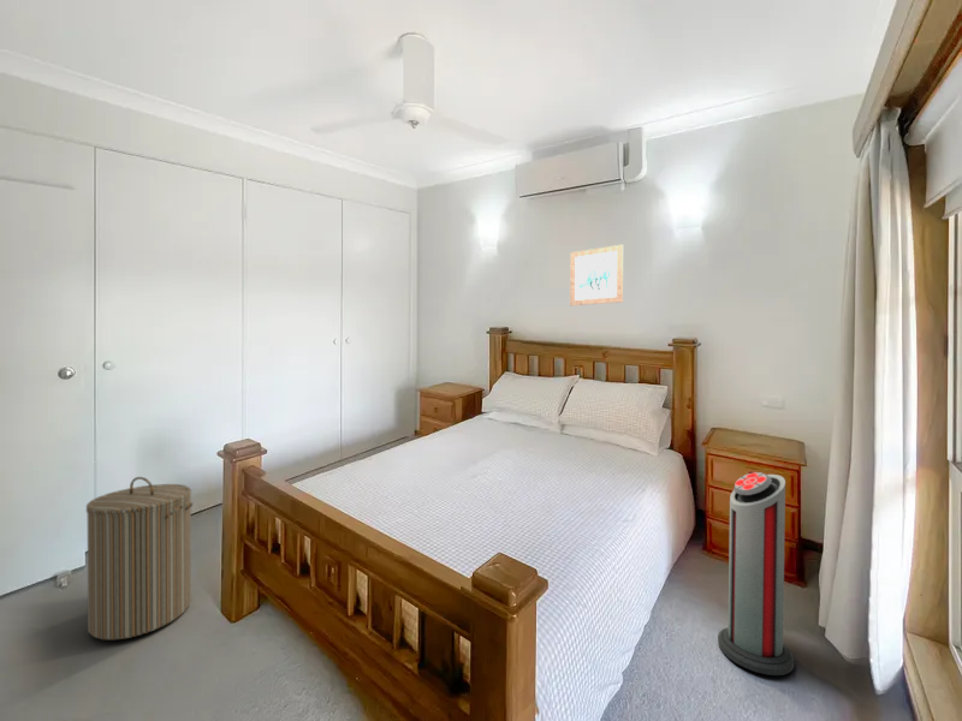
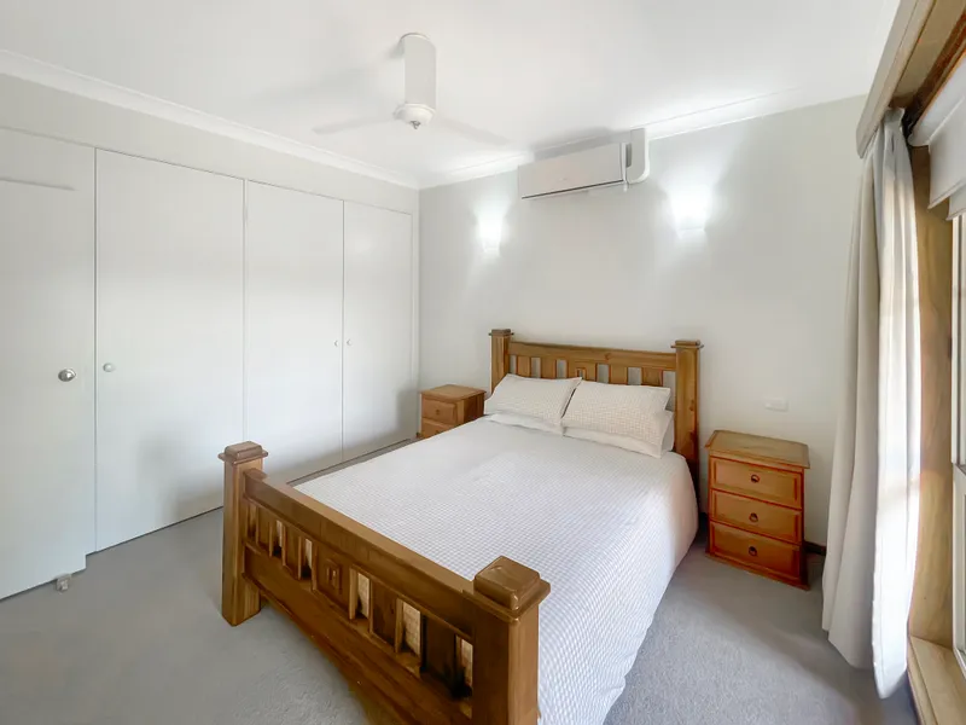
- air purifier (755, 562)
- laundry hamper (142, 546)
- wall art (595, 276)
